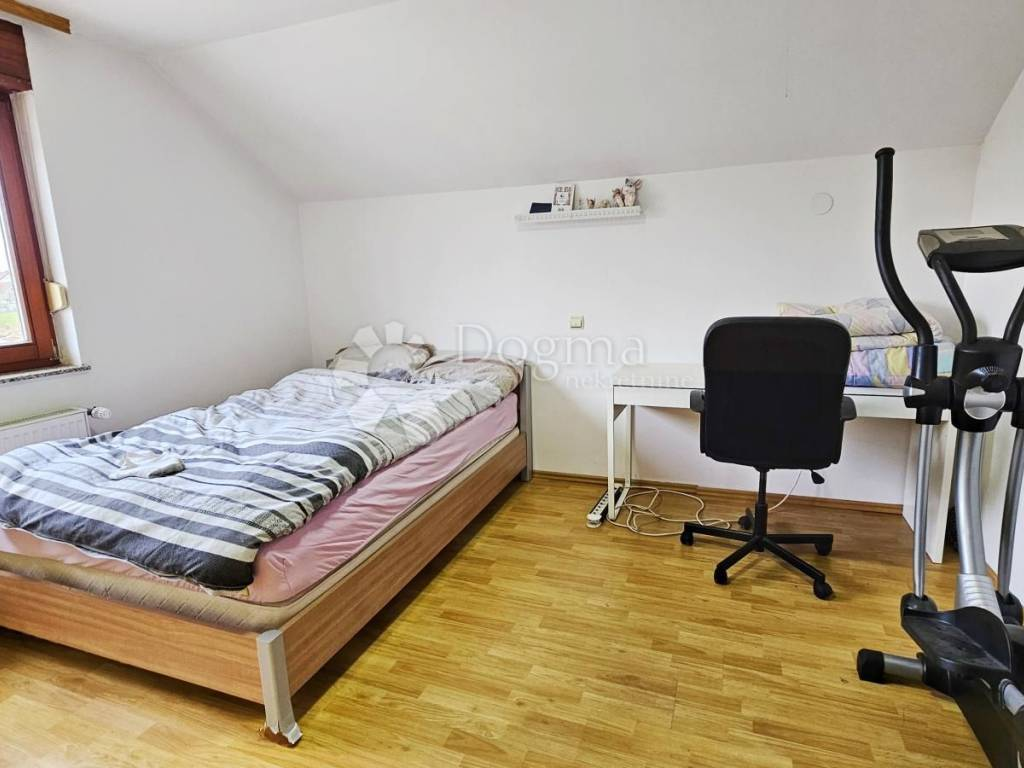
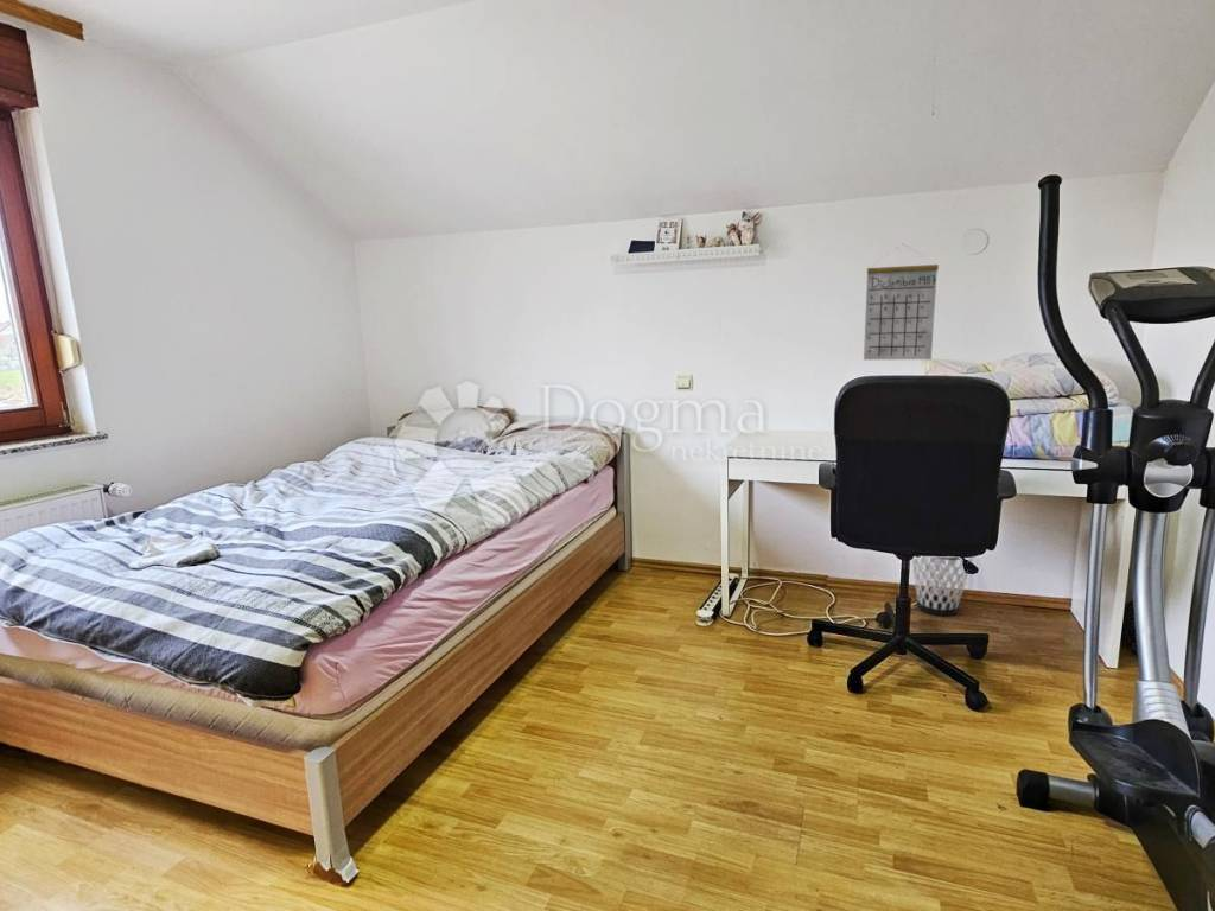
+ calendar (899, 302)
+ wastebasket (940, 576)
